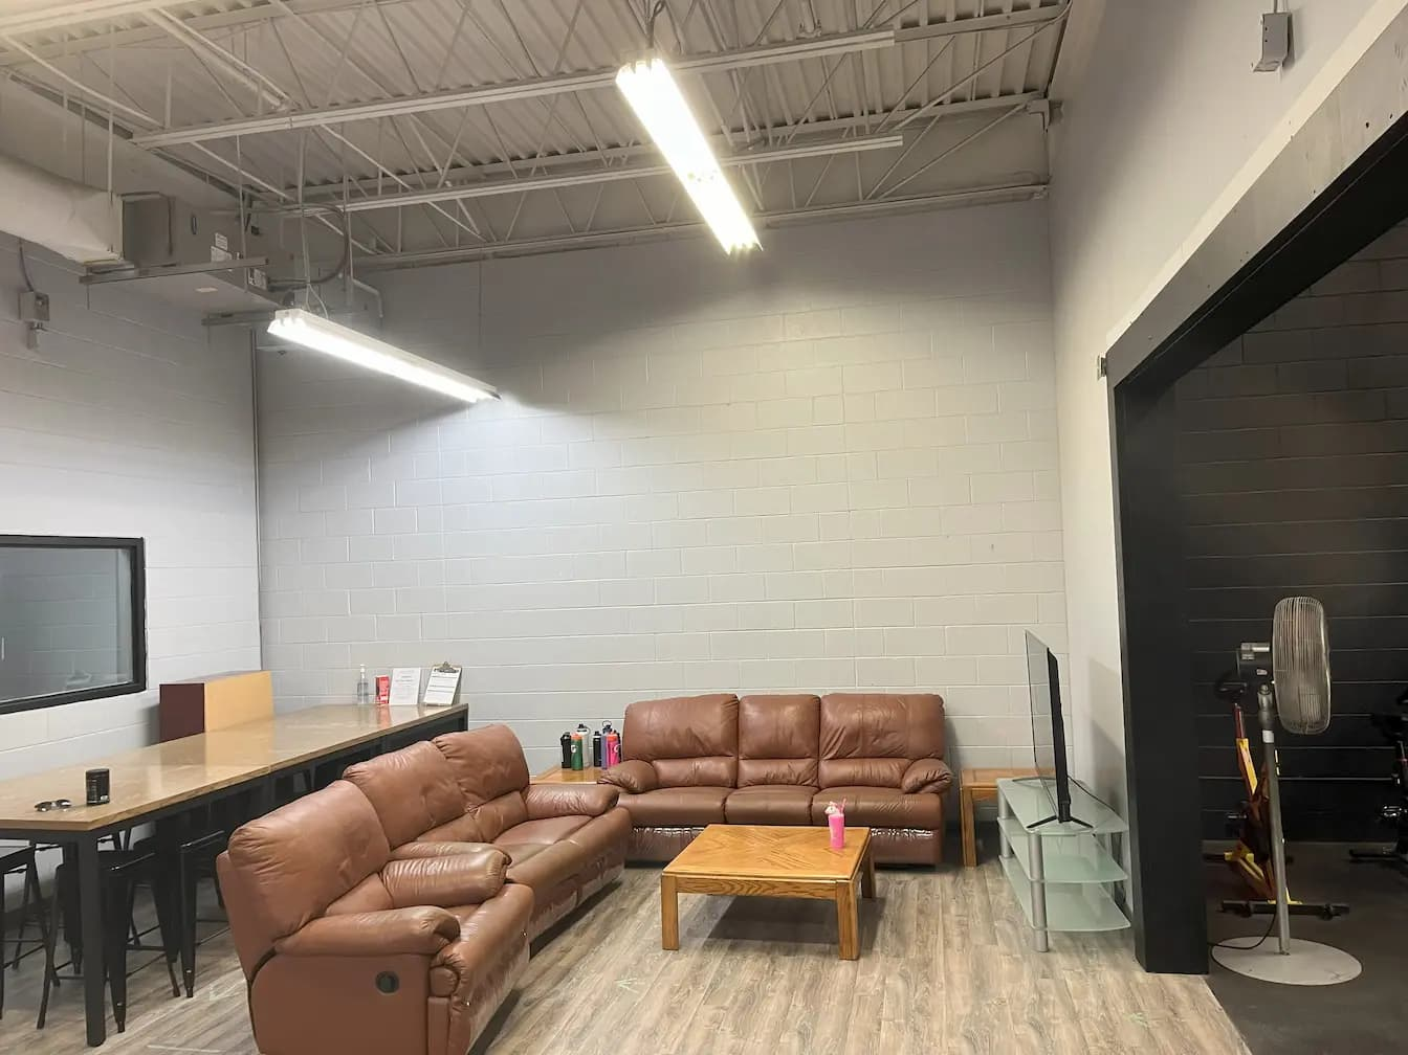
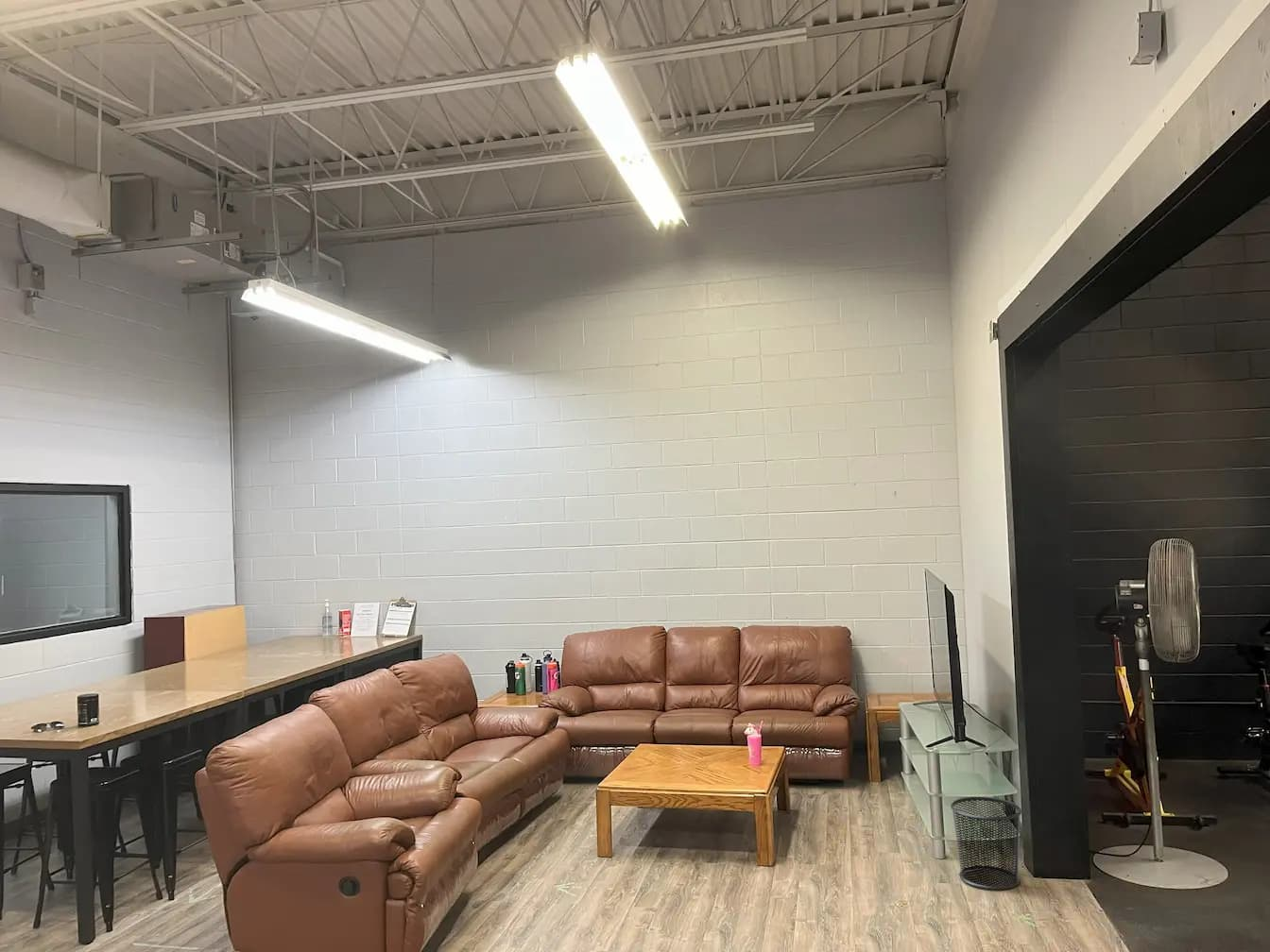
+ waste bin (987, 842)
